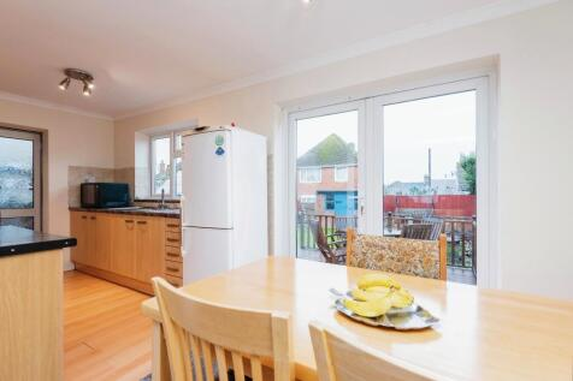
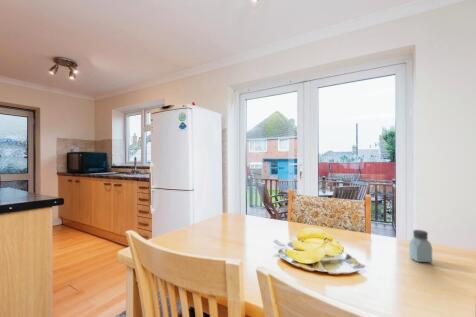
+ saltshaker (420, 245)
